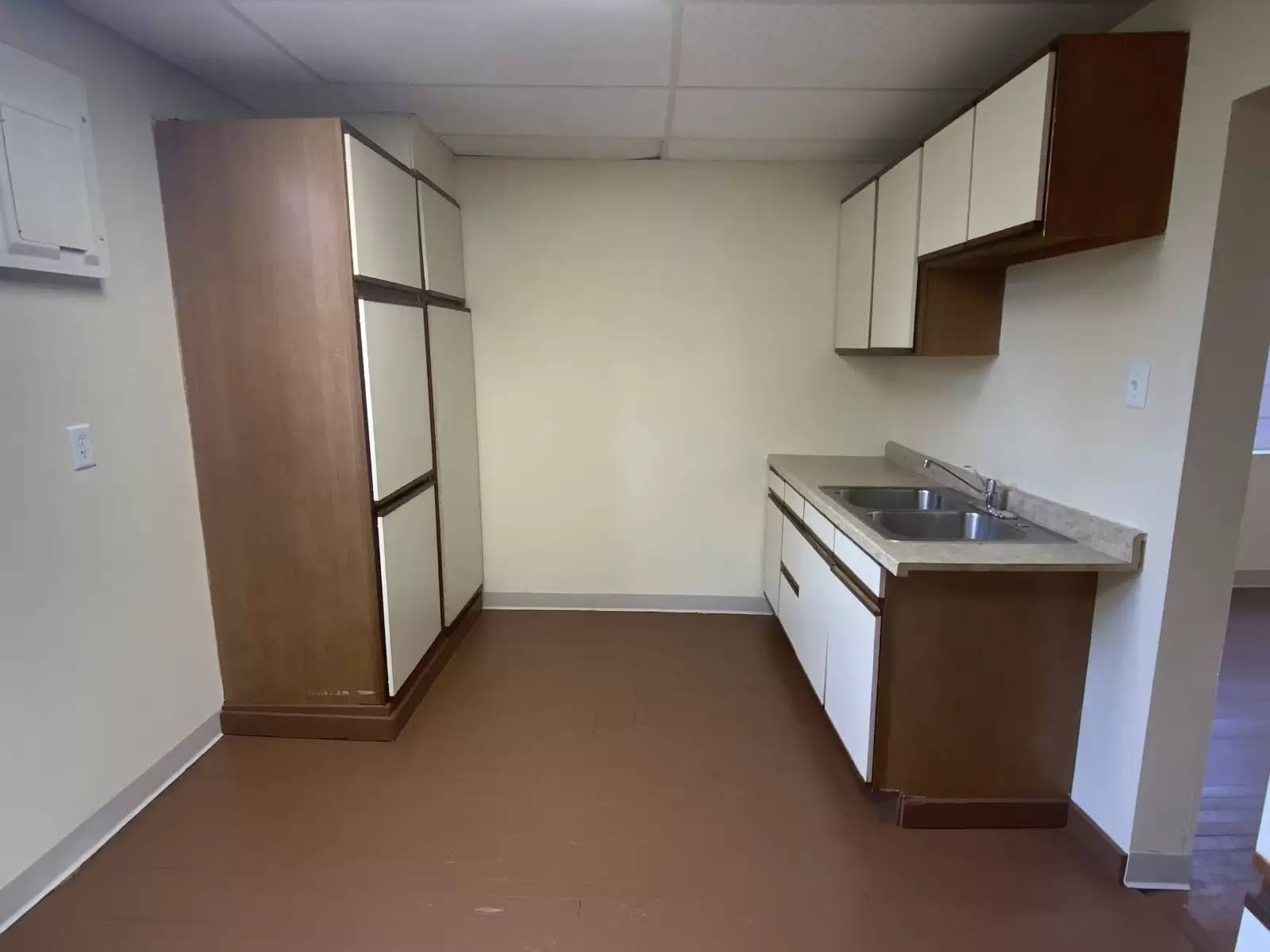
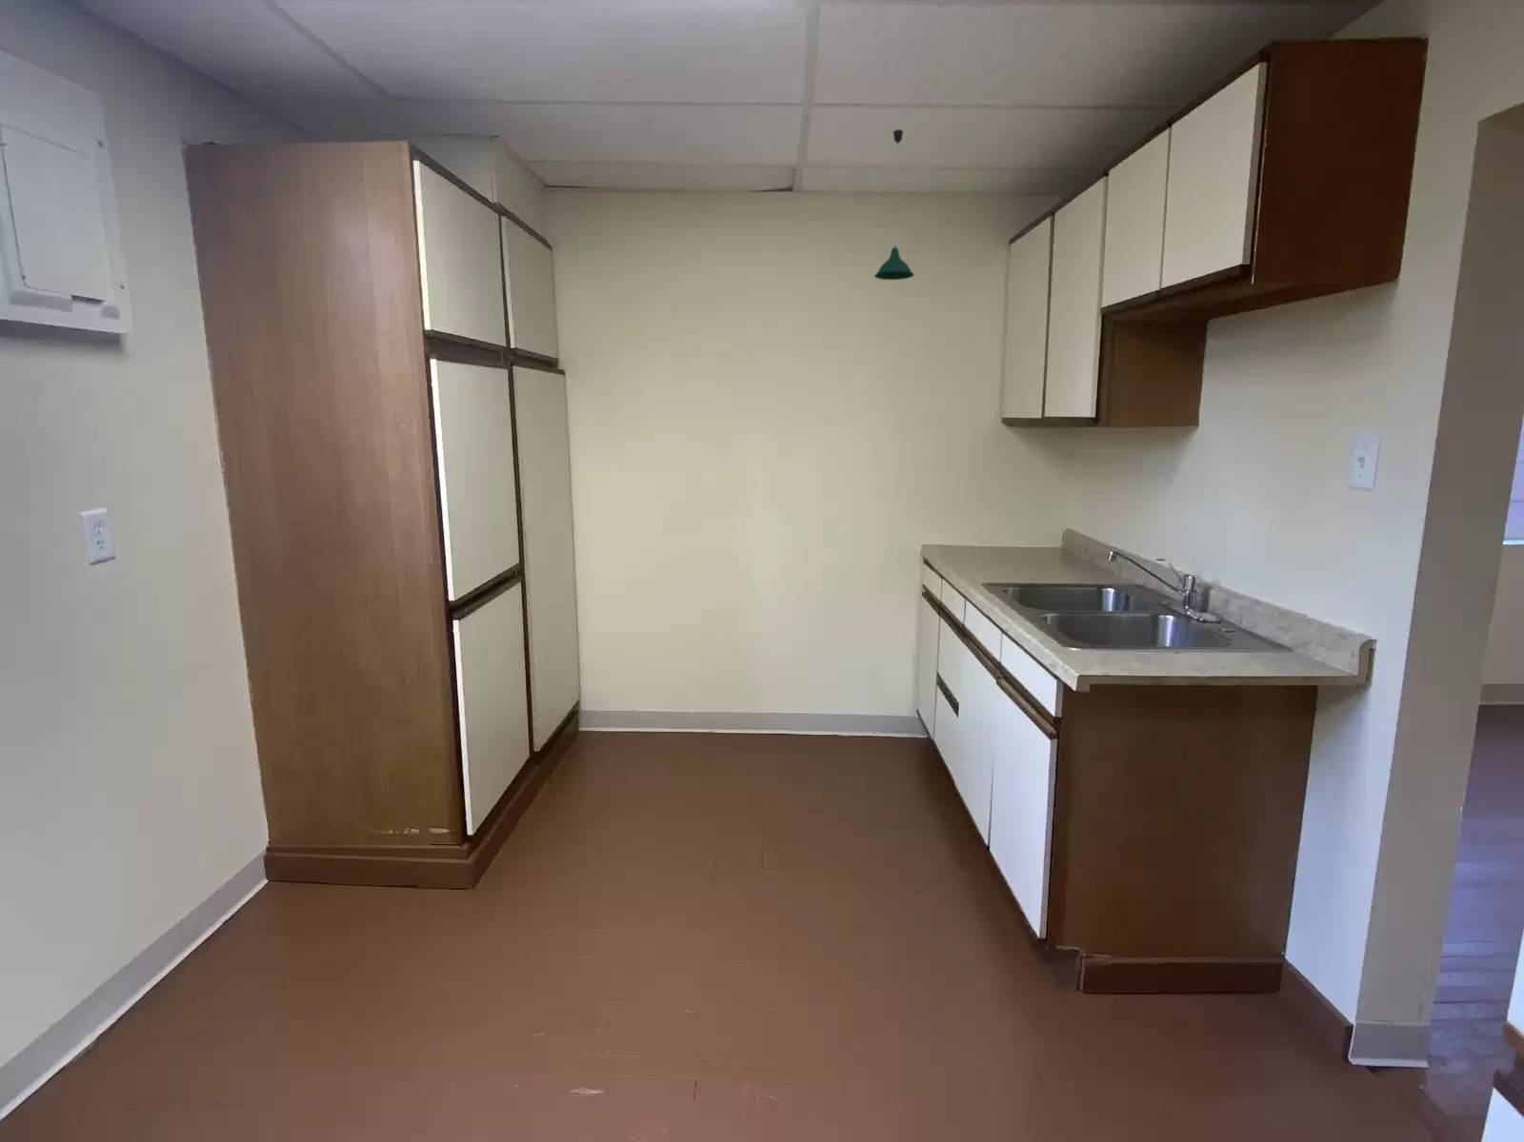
+ pendant light (895, 211)
